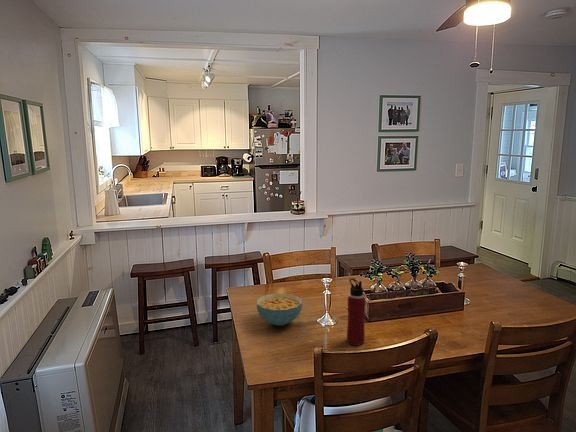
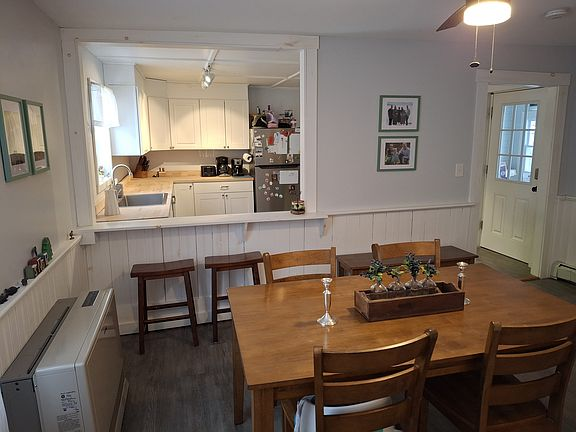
- cereal bowl (279, 312)
- water bottle (356, 310)
